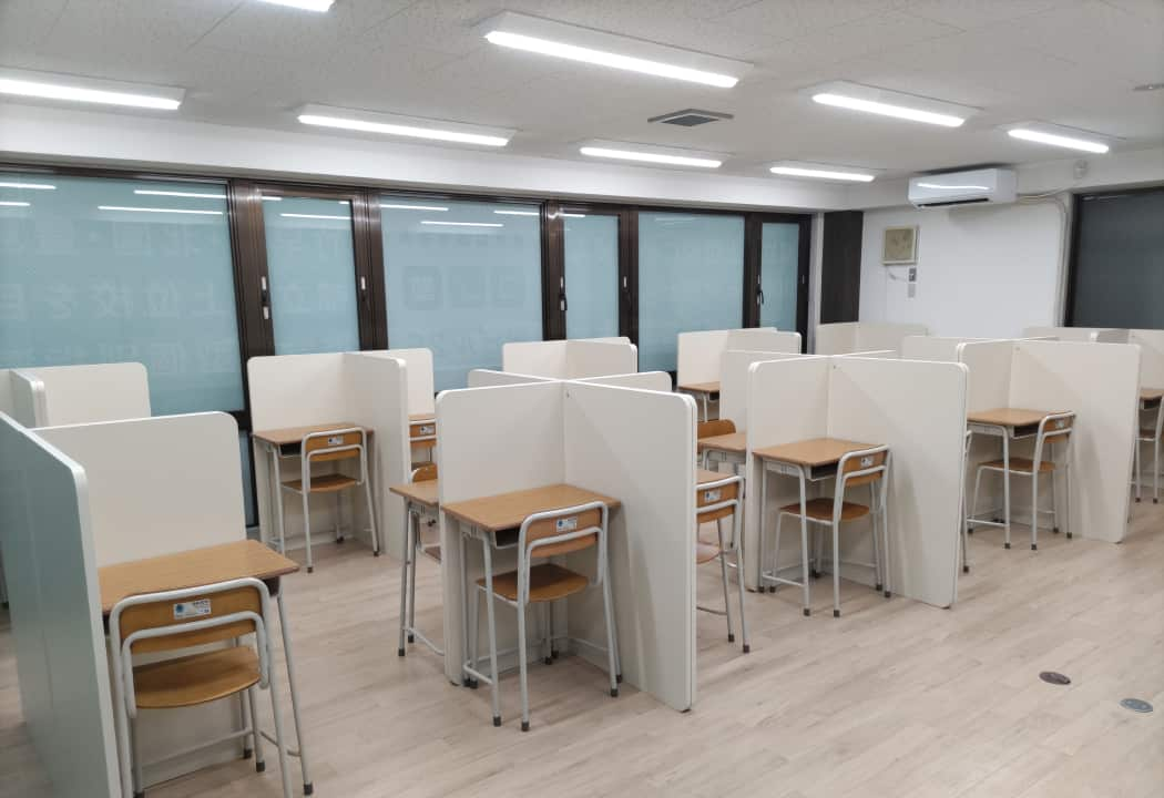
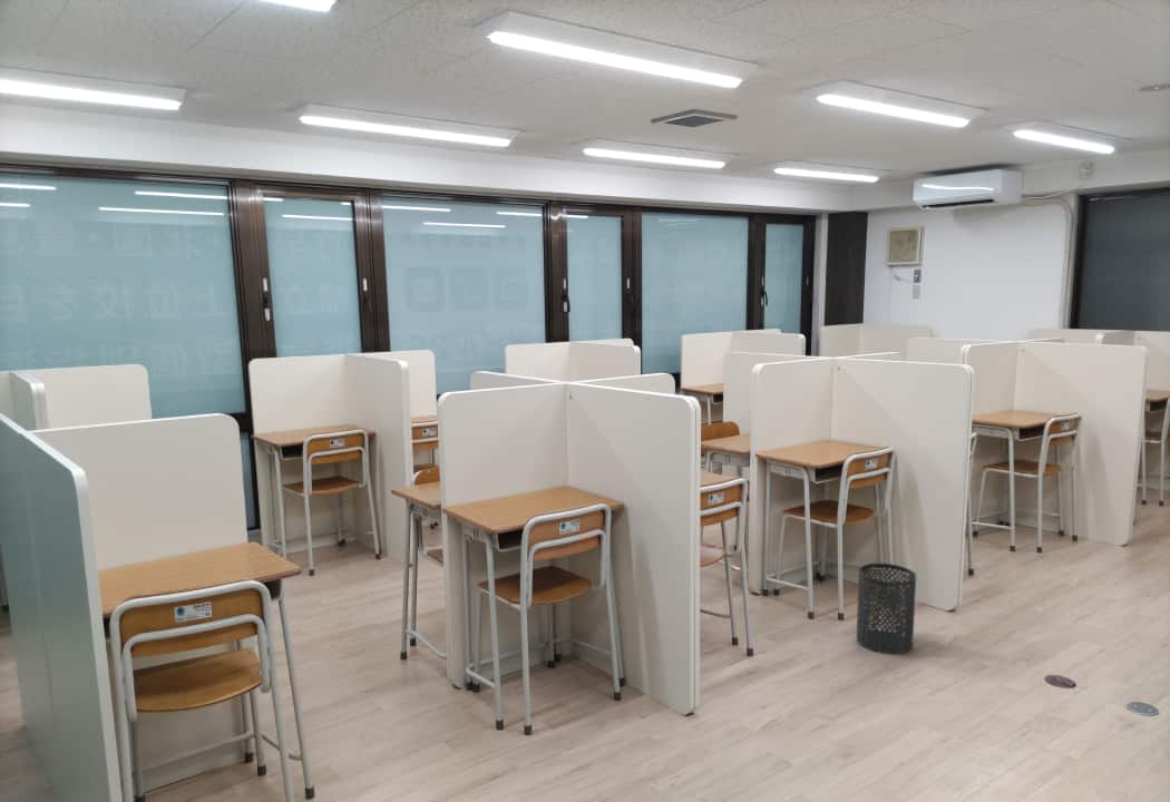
+ trash can (885, 607)
